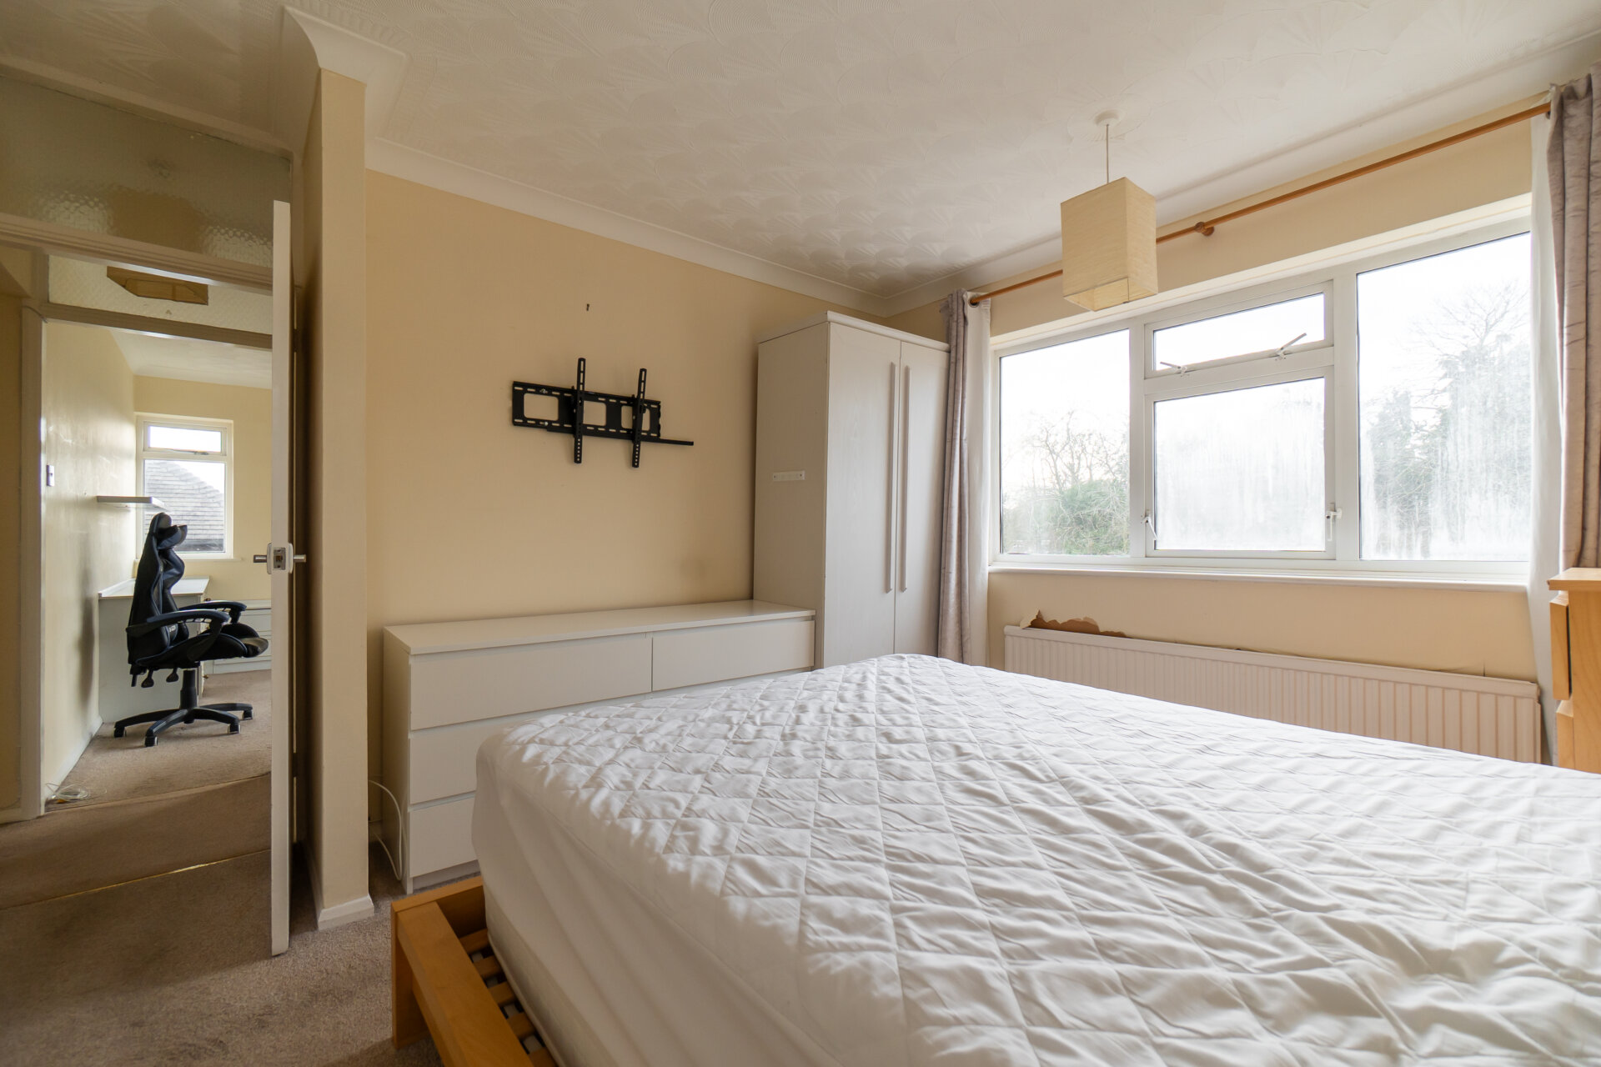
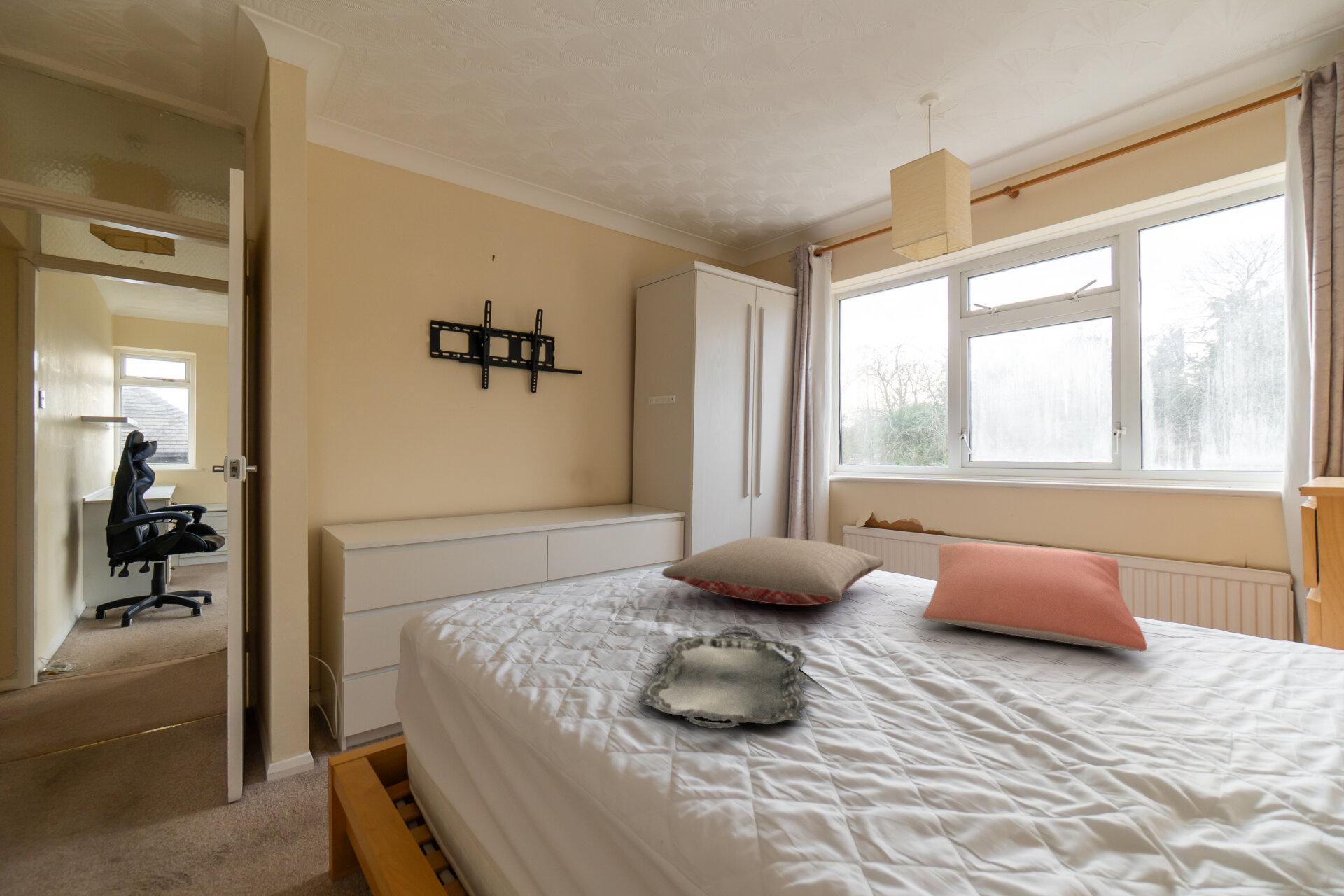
+ serving tray (729, 671)
+ pillow (777, 567)
+ pillow (1023, 587)
